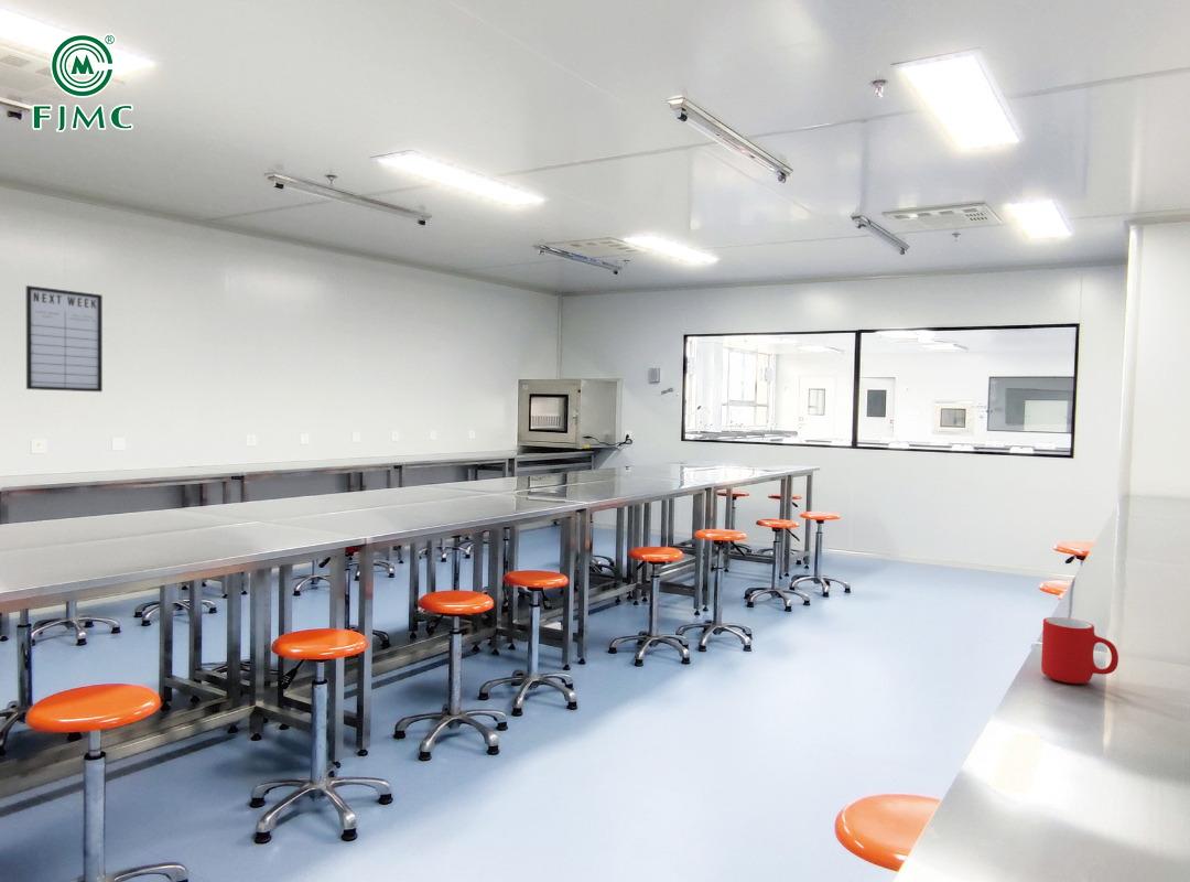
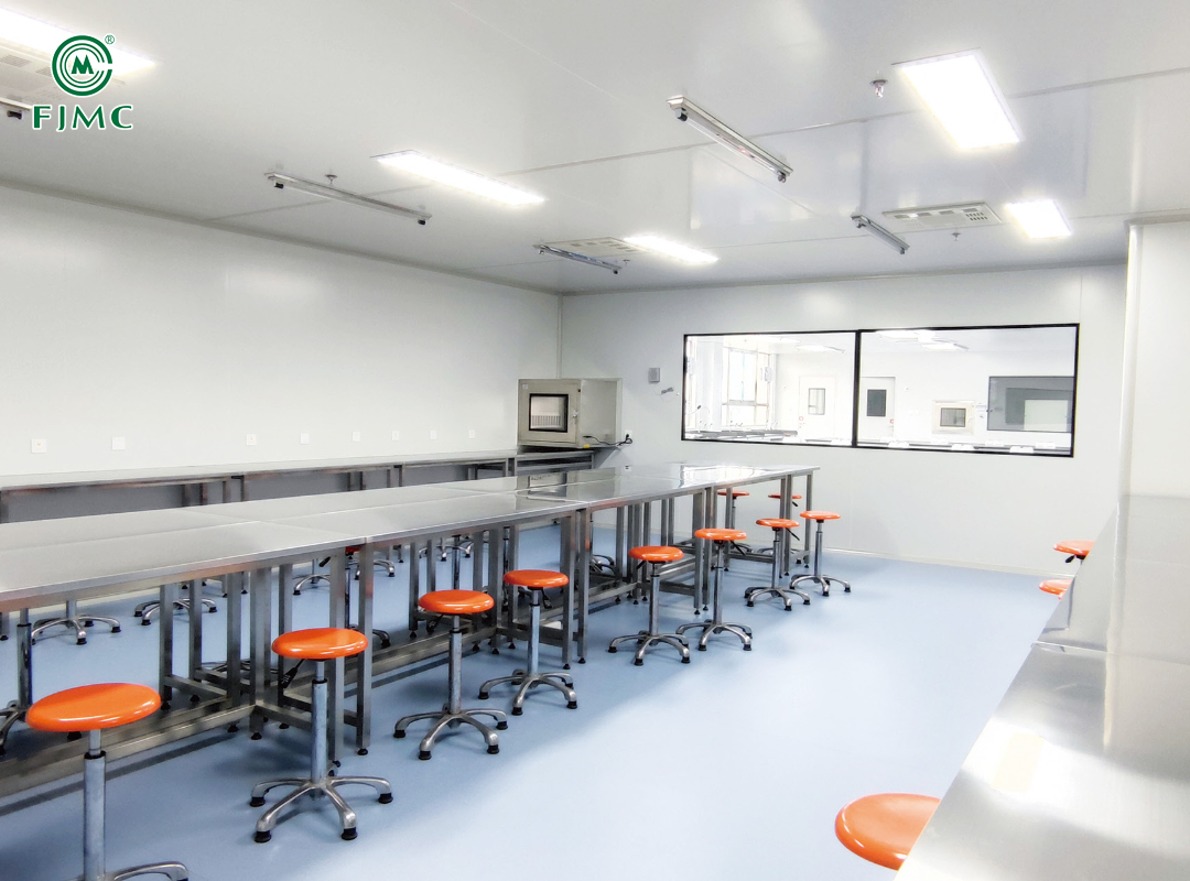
- cup (1079, 653)
- writing board (65, 341)
